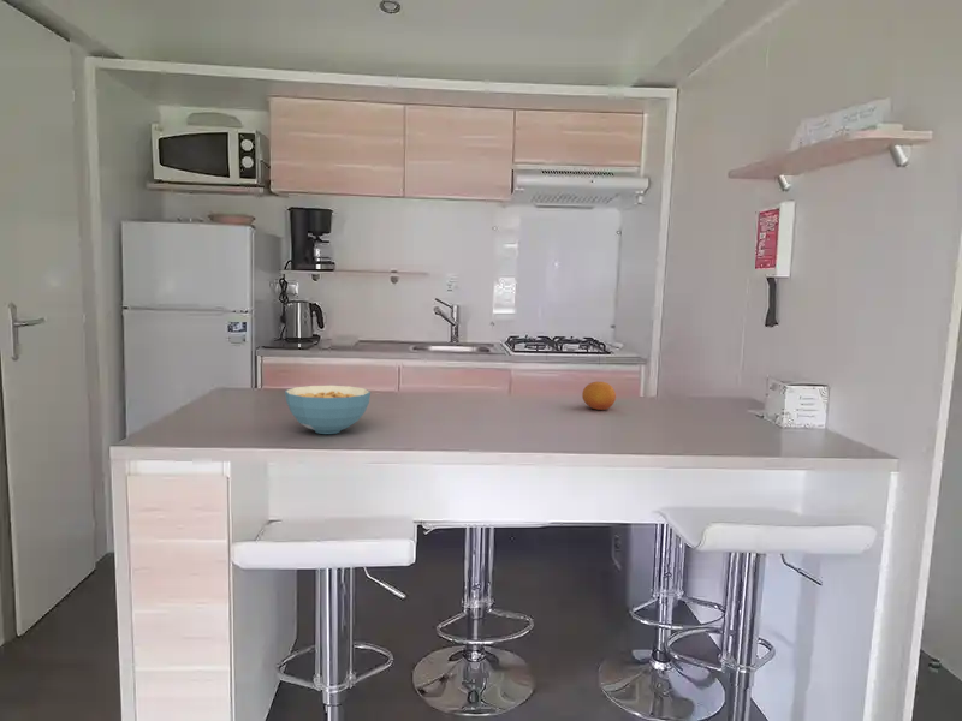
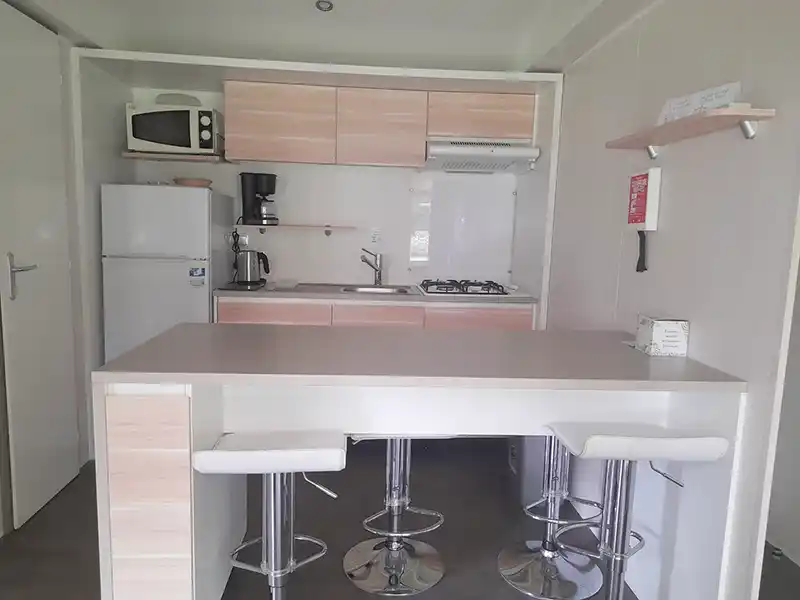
- cereal bowl (327, 411)
- fruit (599, 394)
